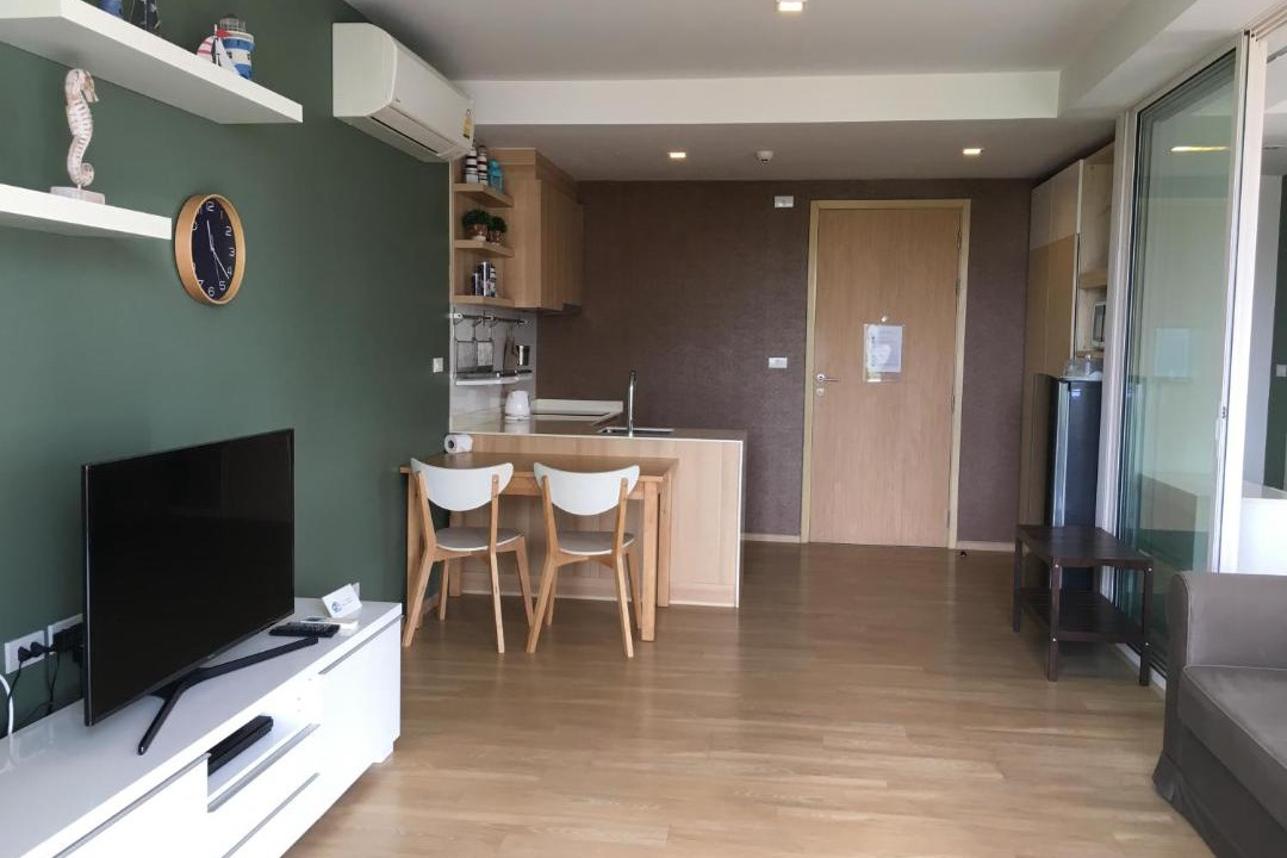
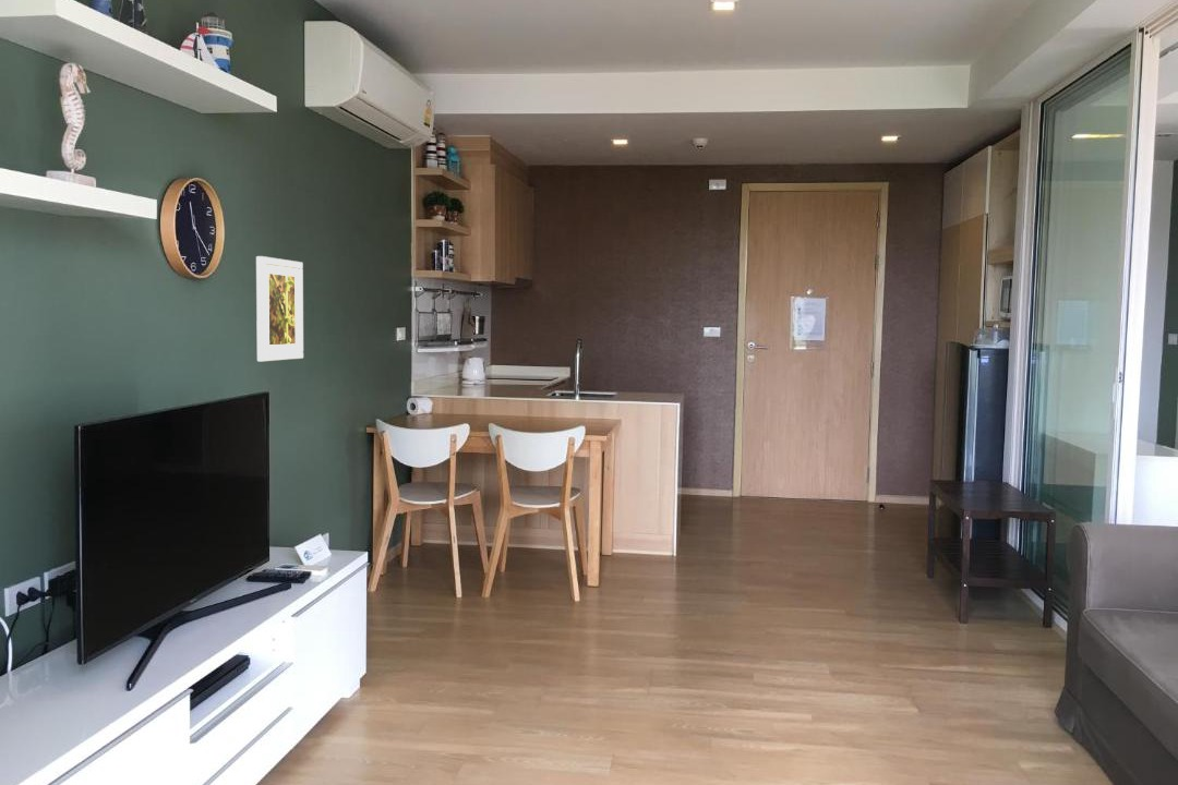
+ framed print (280, 310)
